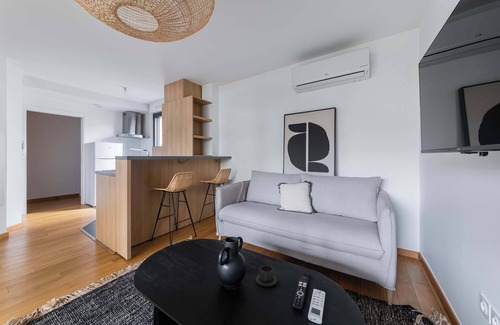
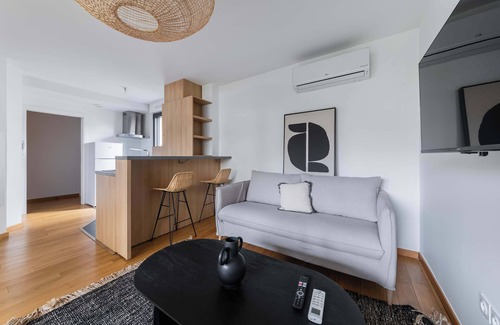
- cup (266, 274)
